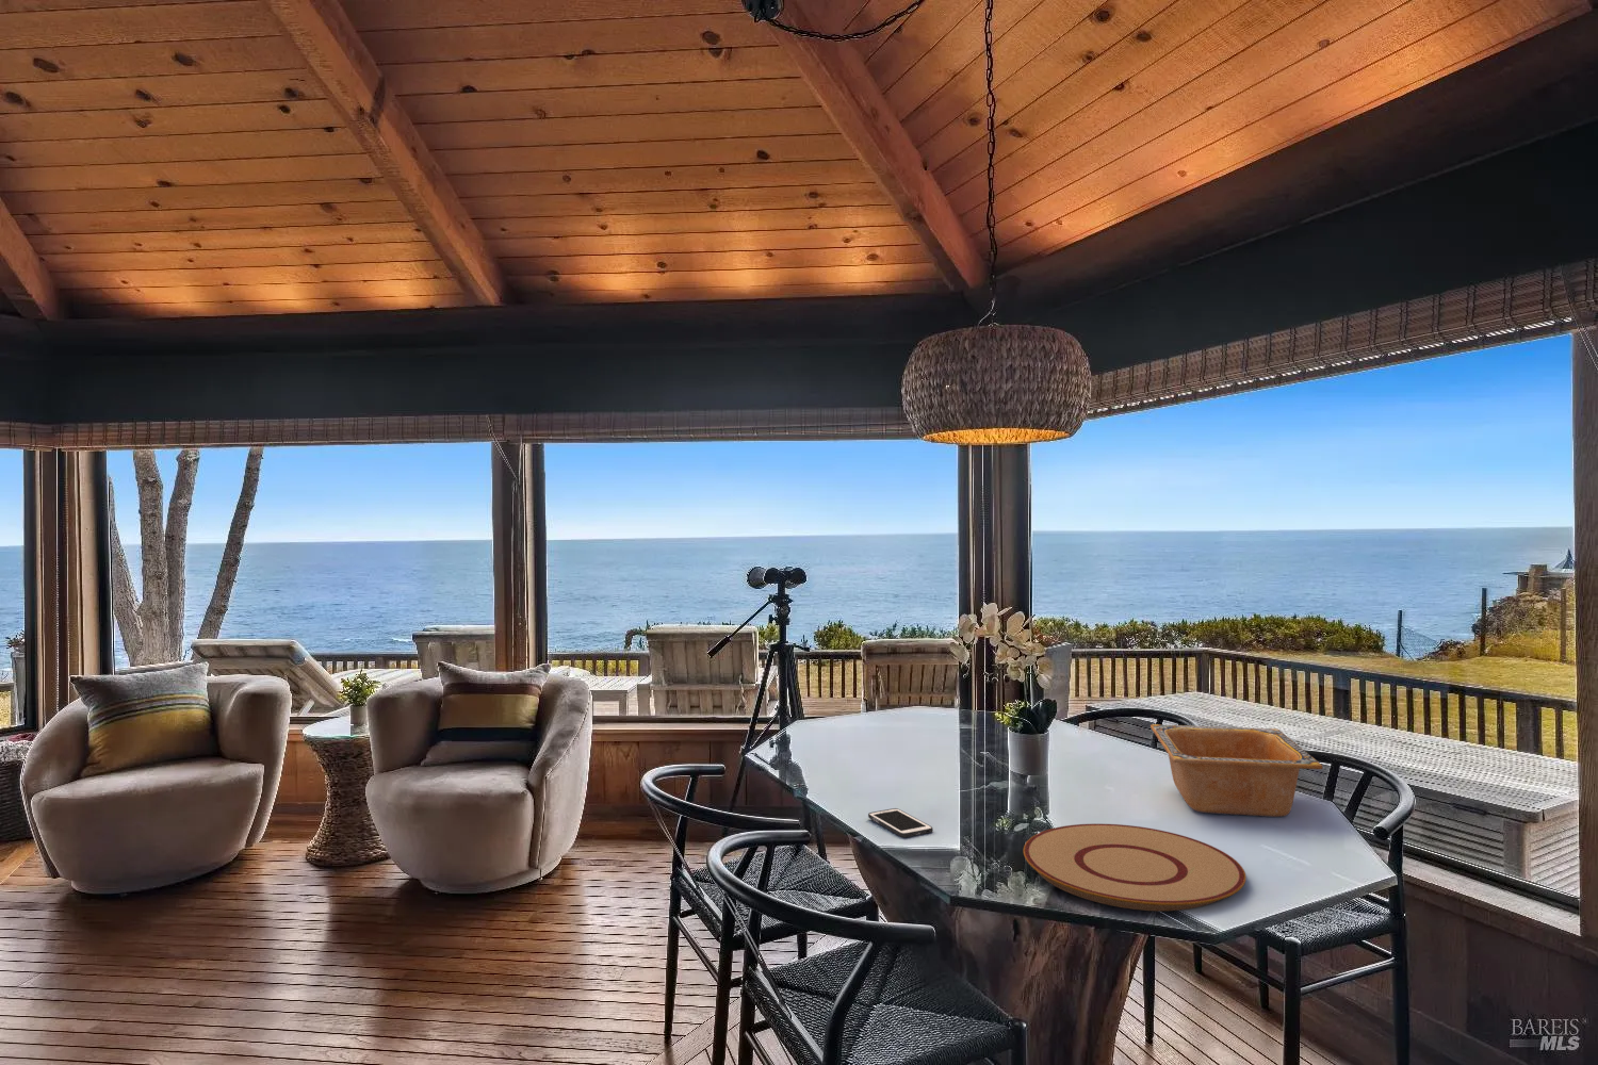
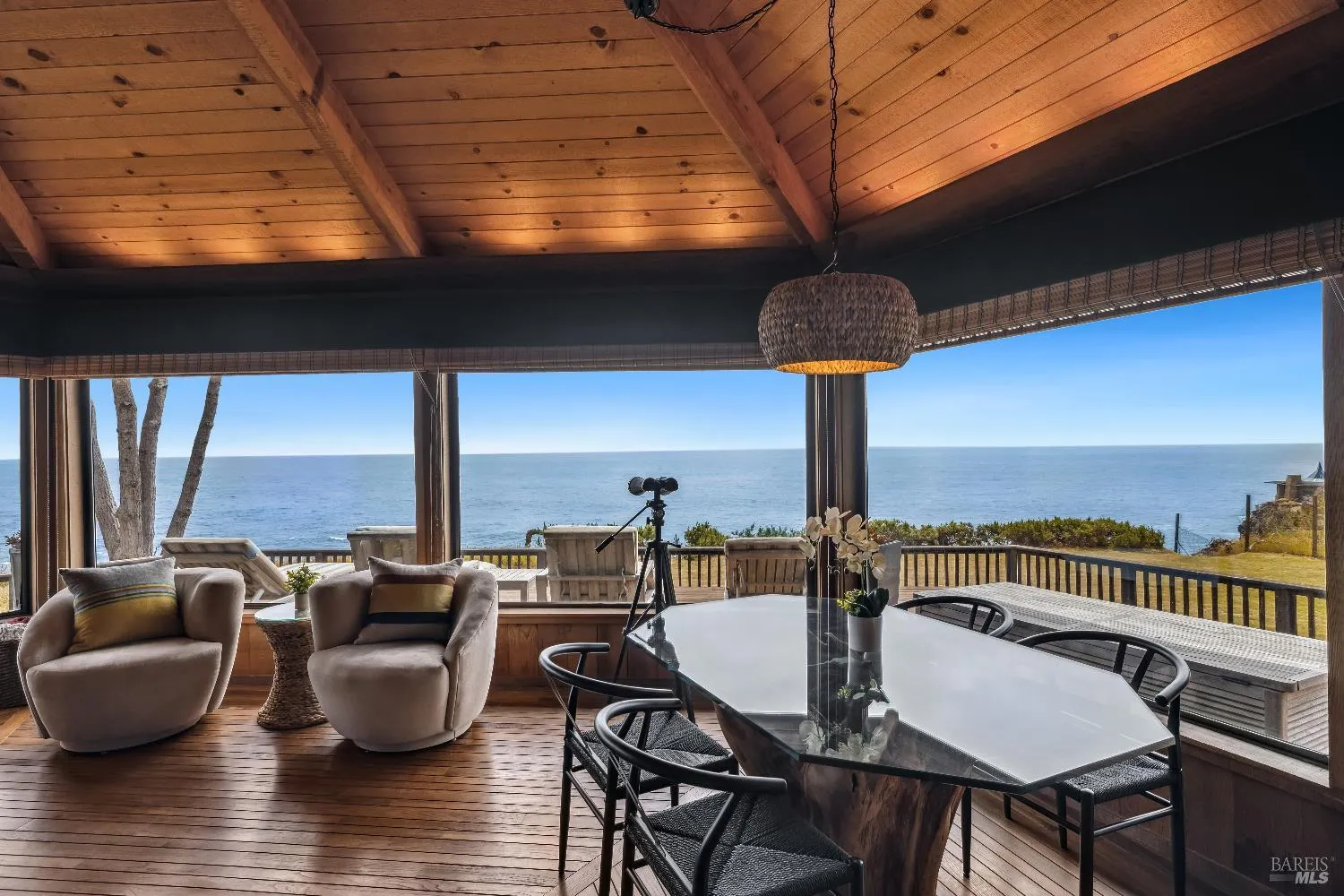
- cell phone (899, 823)
- serving bowl (1228, 771)
- plate (1130, 864)
